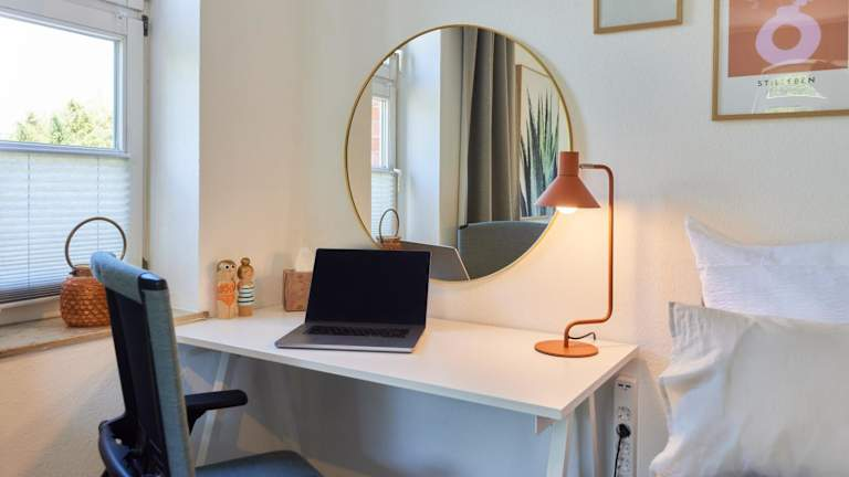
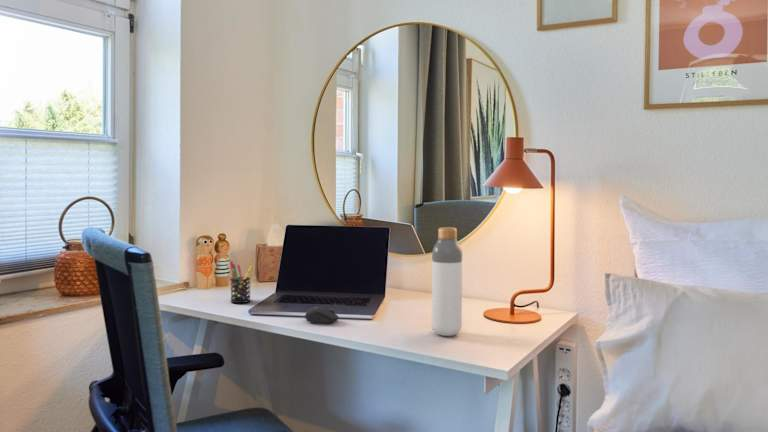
+ pen holder (238, 281)
+ computer mouse (321, 314)
+ bottle (447, 280)
